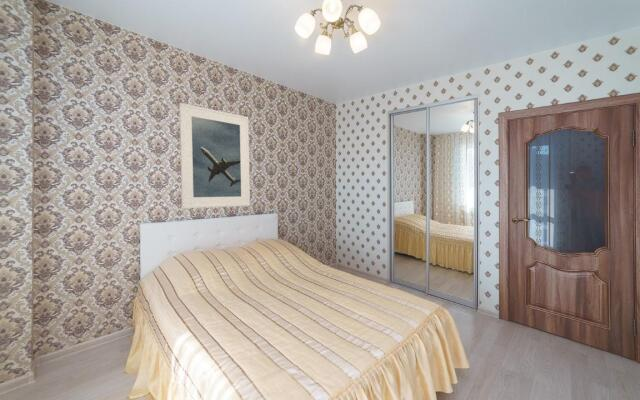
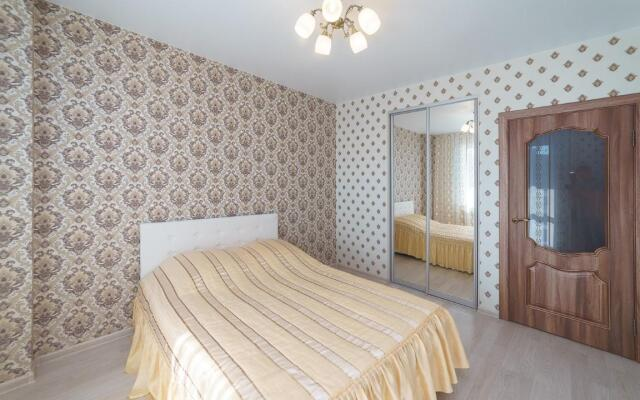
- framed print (217, 159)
